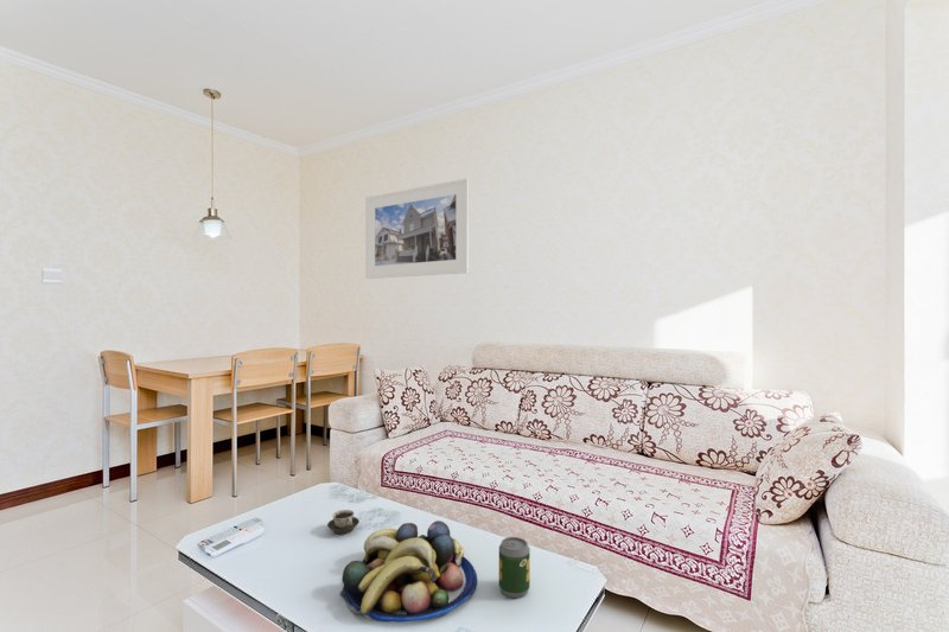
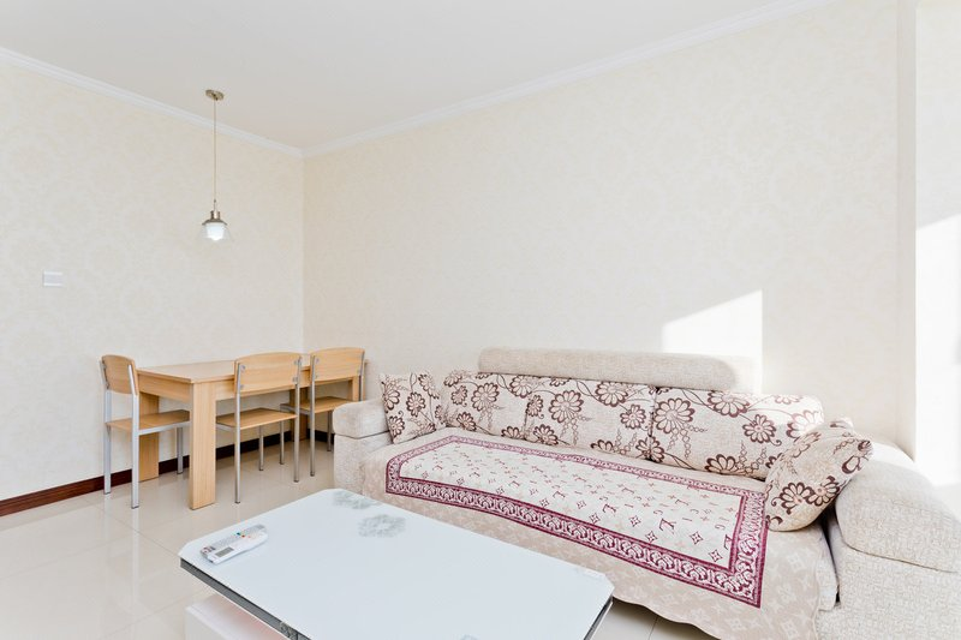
- cup (343, 522)
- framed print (413, 232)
- fruit bowl (412, 557)
- soda can (514, 566)
